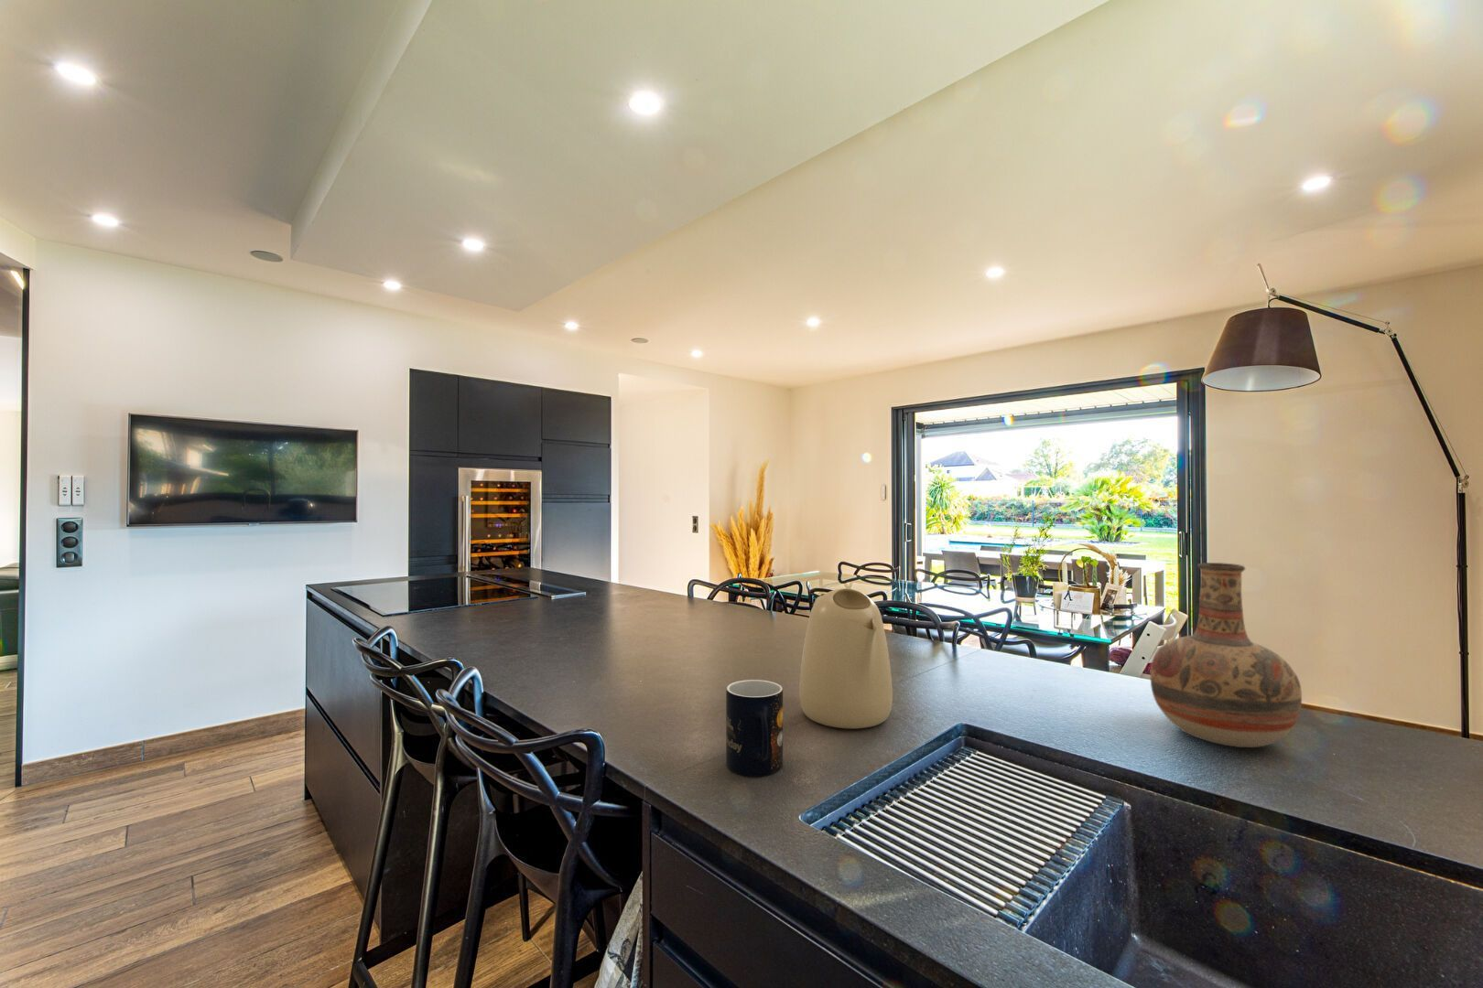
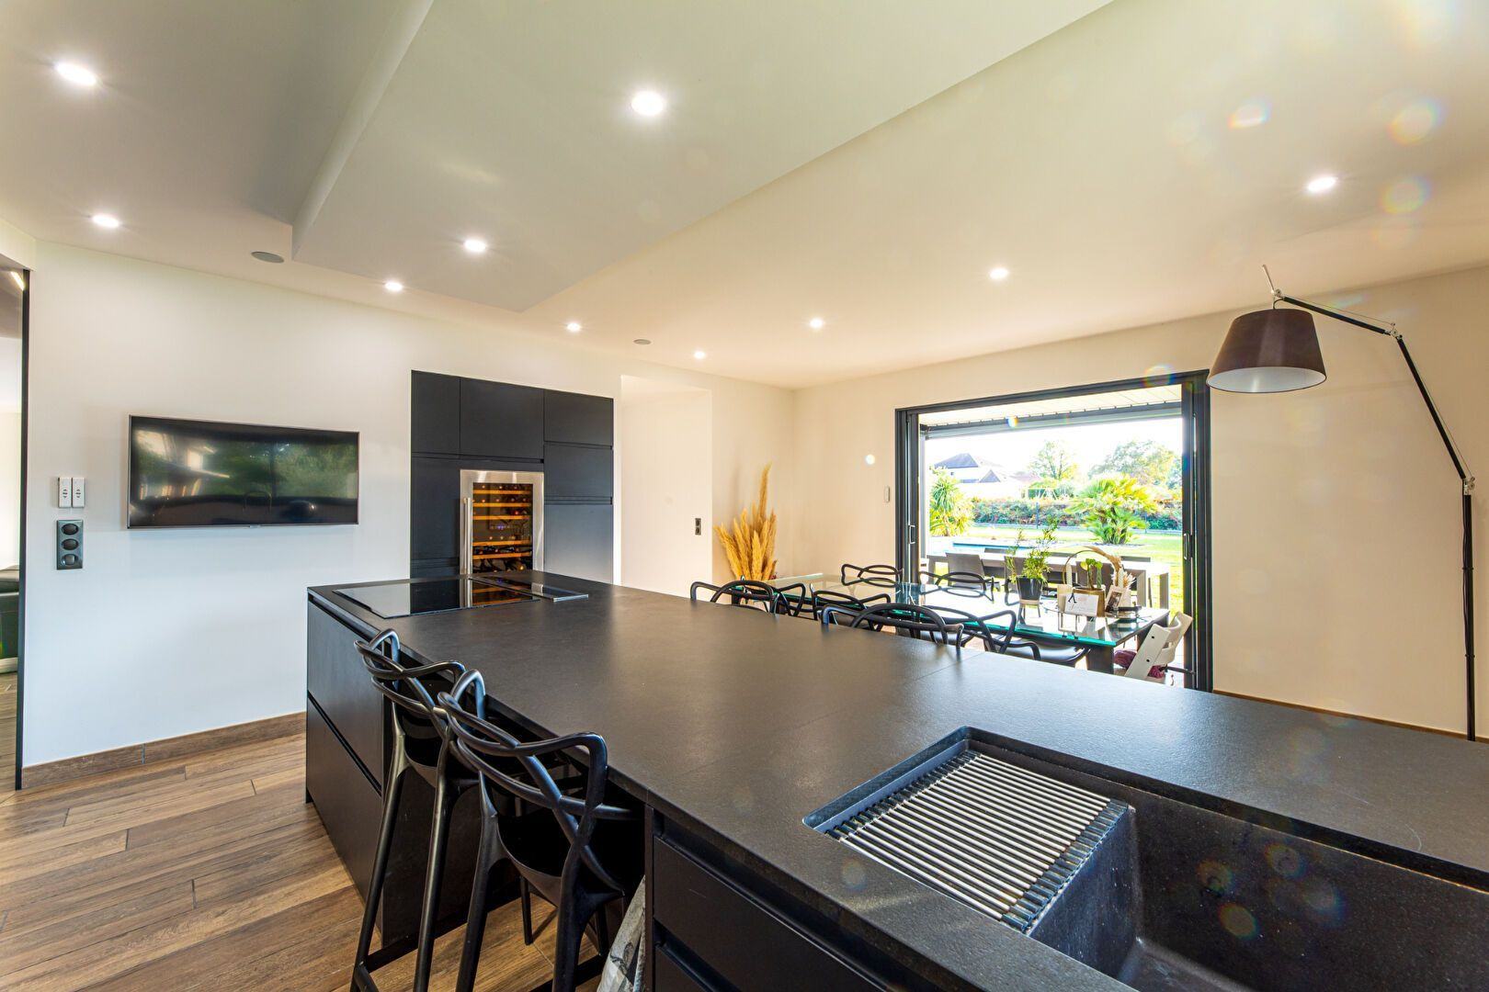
- vase (1221, 649)
- kettle (842, 649)
- mug (759, 728)
